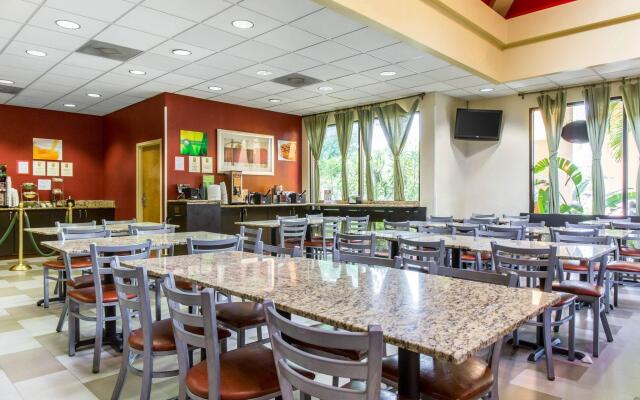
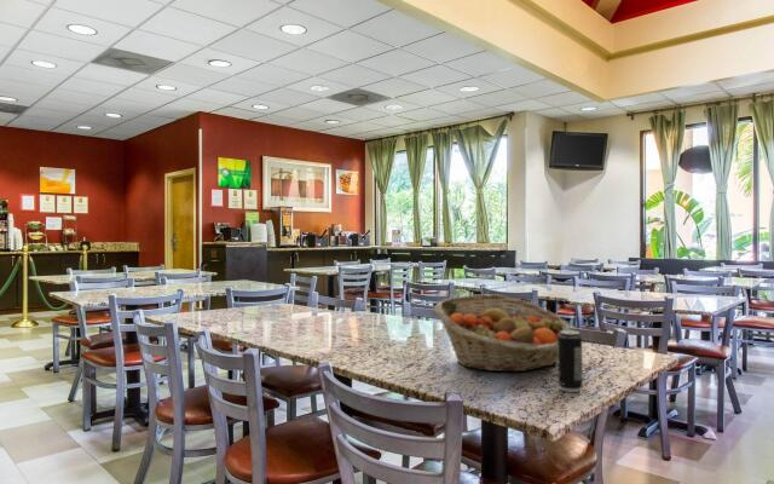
+ fruit basket (503, 329)
+ beverage can (570, 361)
